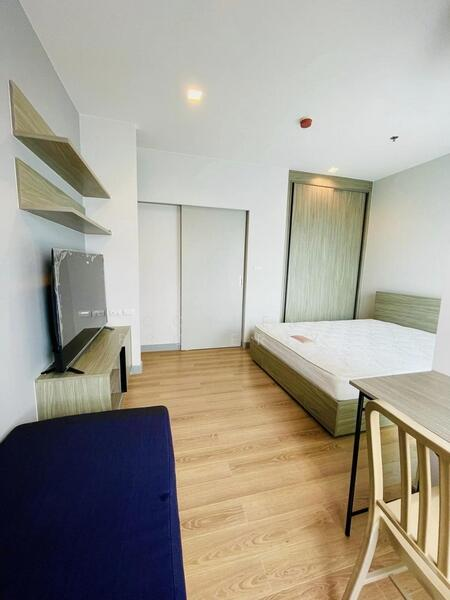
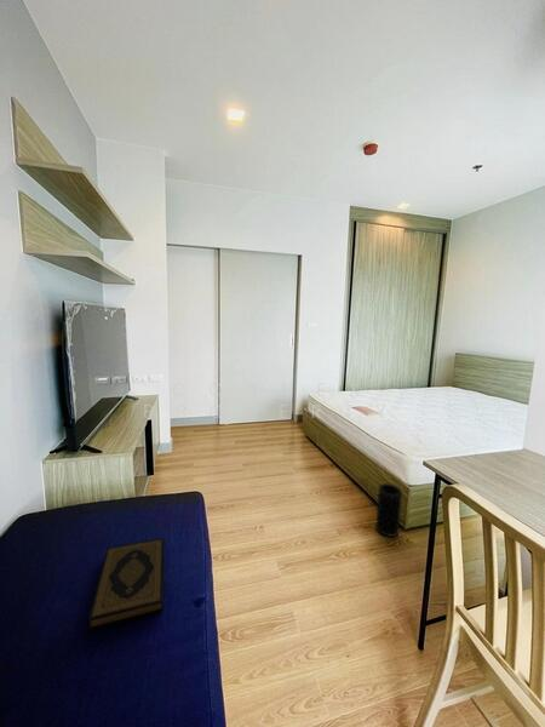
+ hardback book (132, 576)
+ speaker (388, 509)
